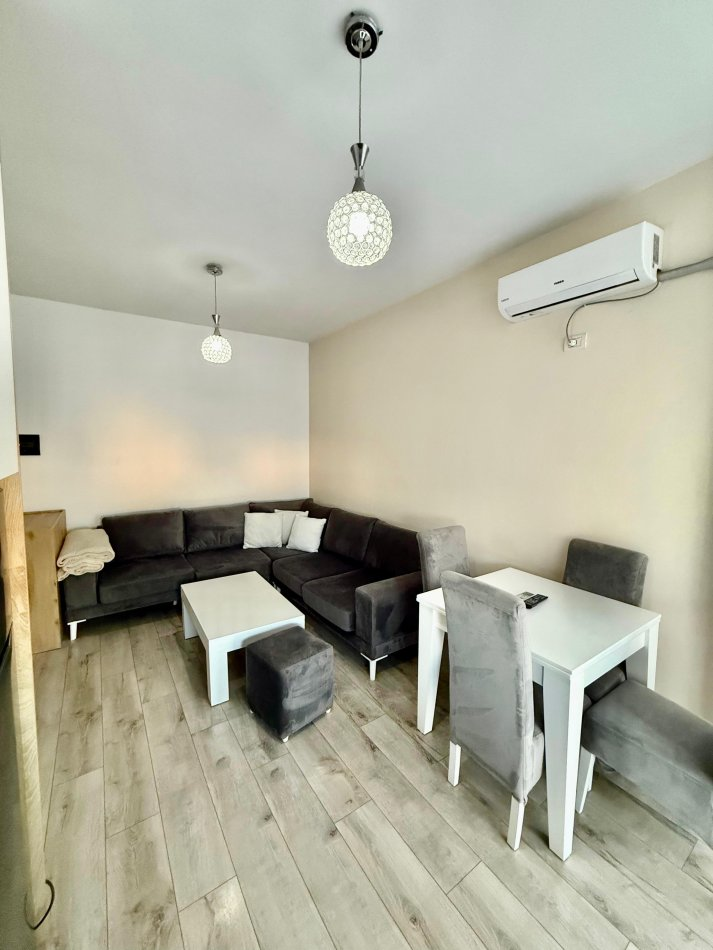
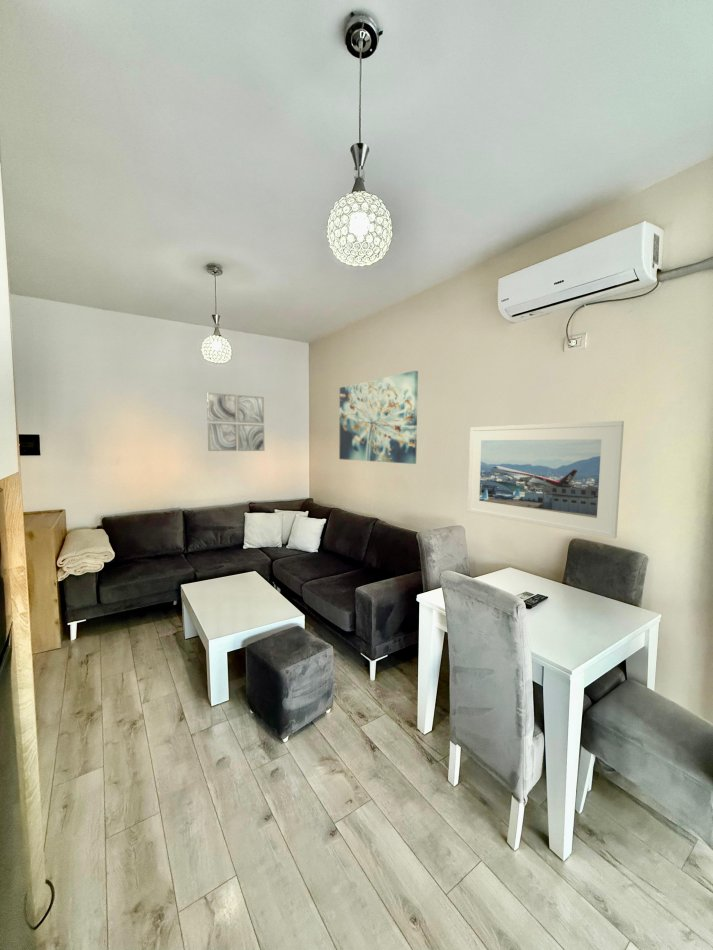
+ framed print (532, 474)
+ wall art (373, 421)
+ wall art (237, 424)
